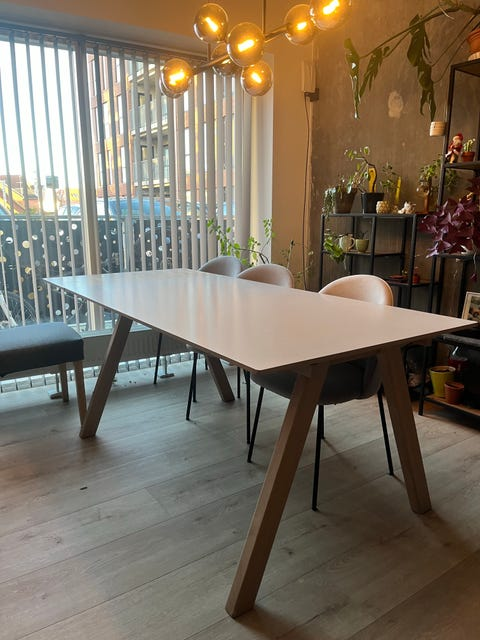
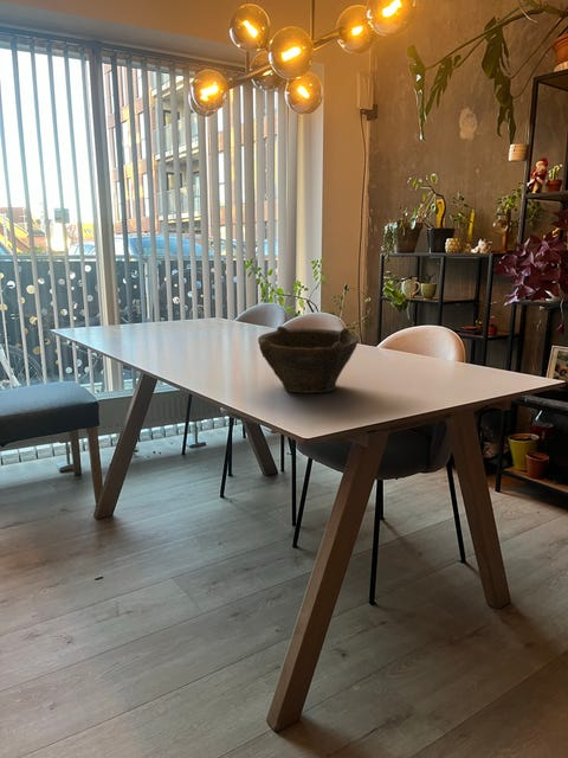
+ bowl (305, 360)
